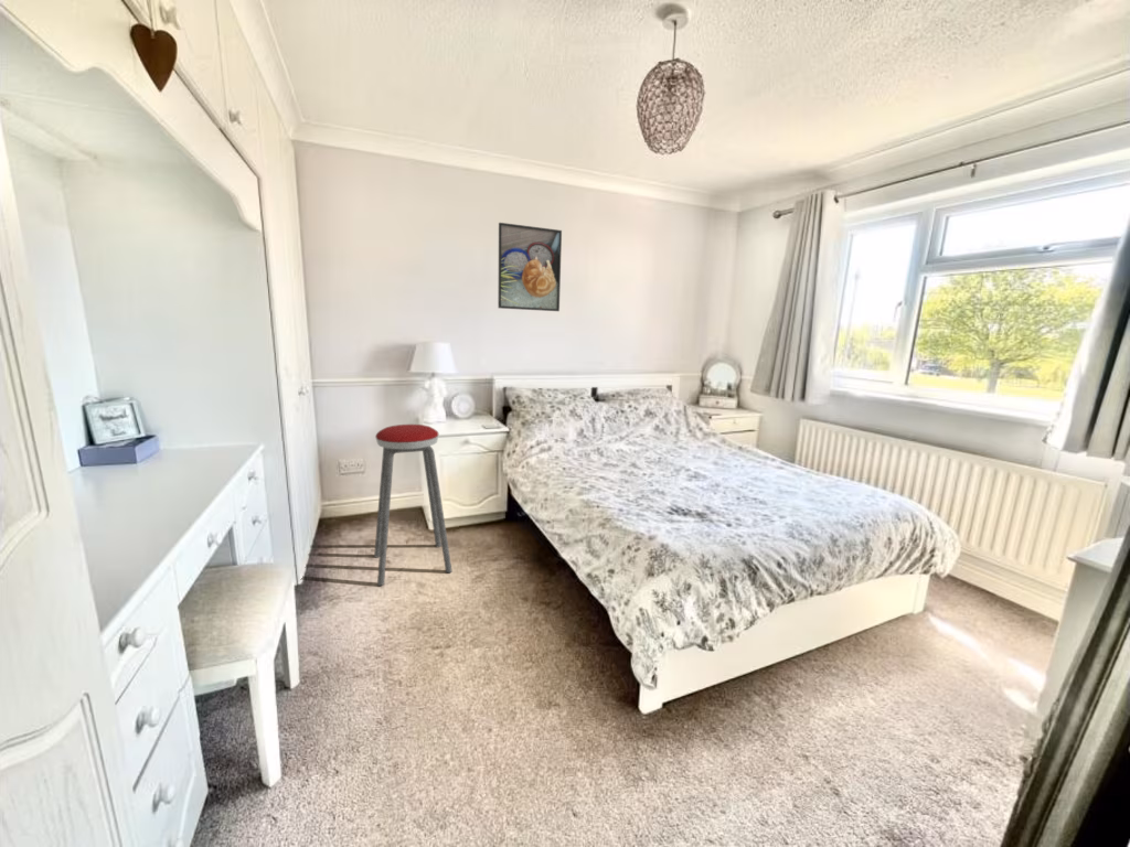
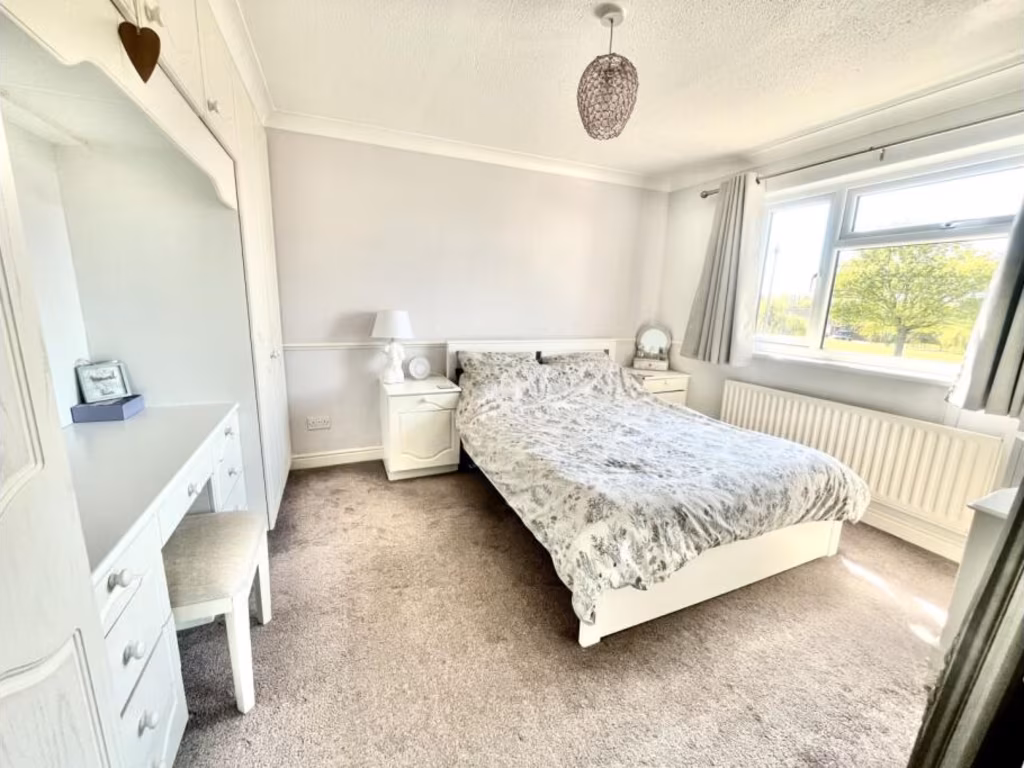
- music stool (428, 494)
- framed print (530, 268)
